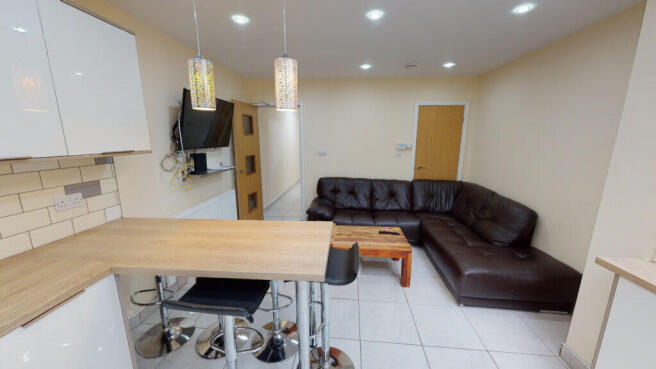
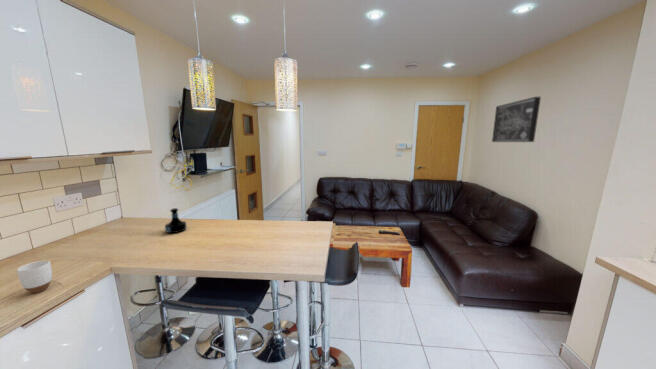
+ tequila bottle (175, 219)
+ wall art (513, 122)
+ mug (32, 277)
